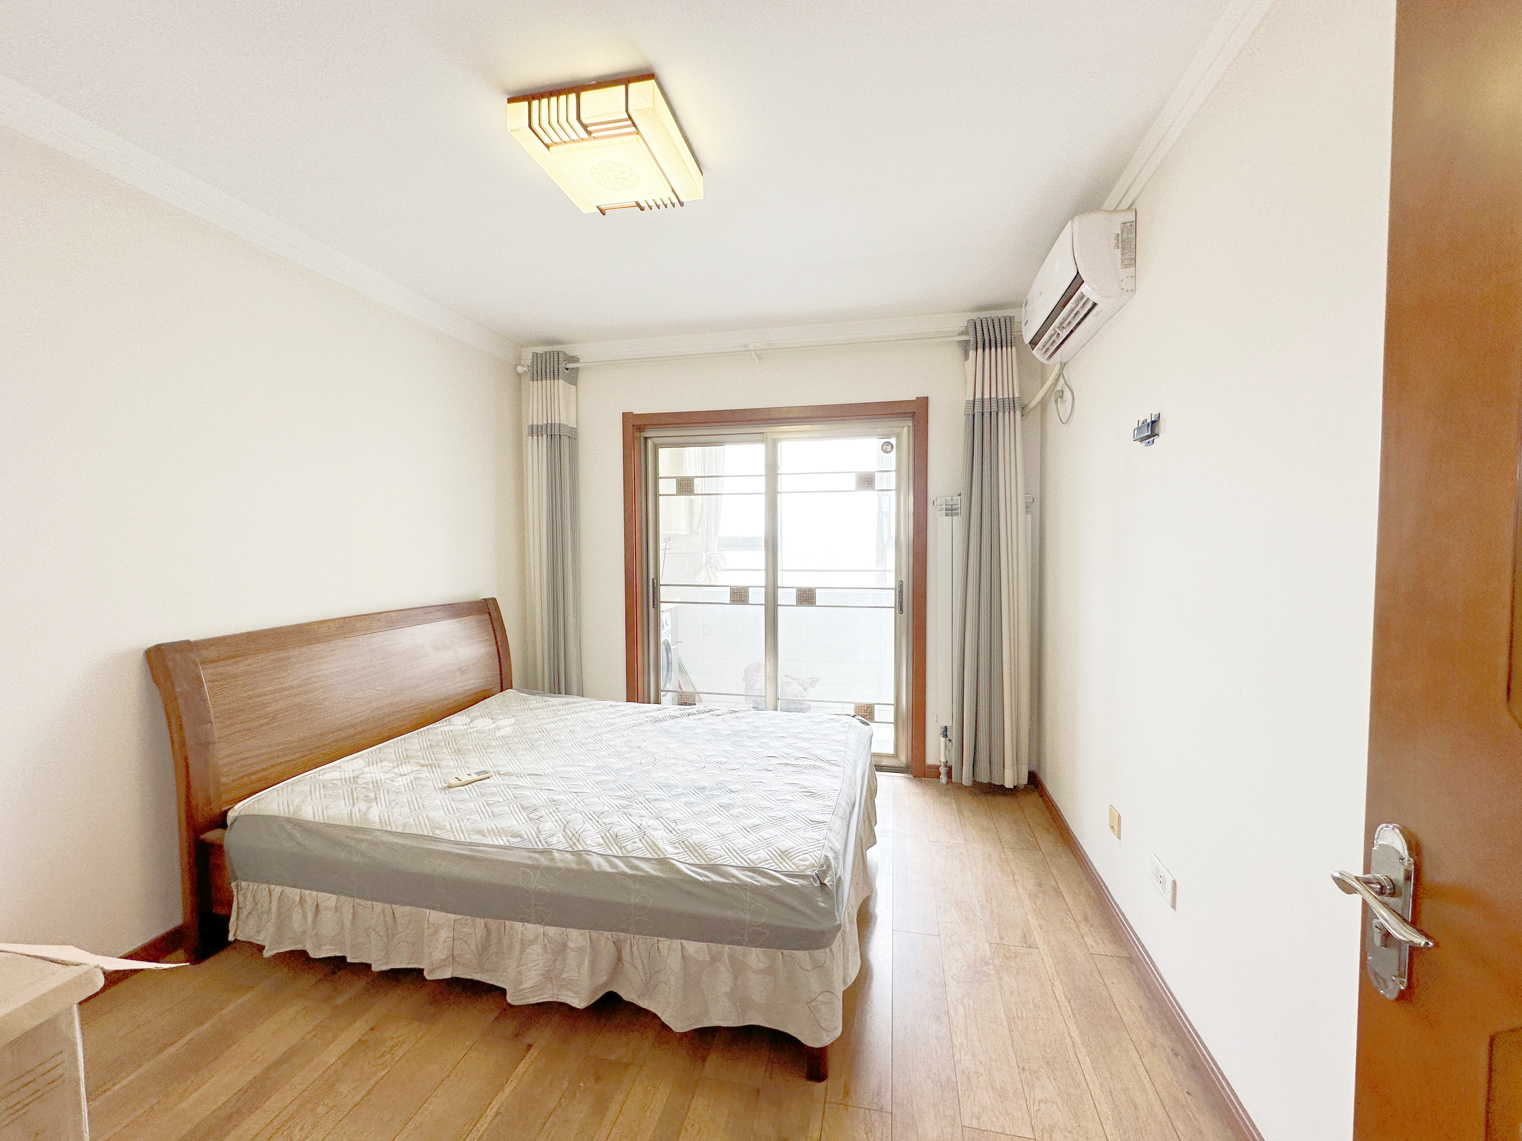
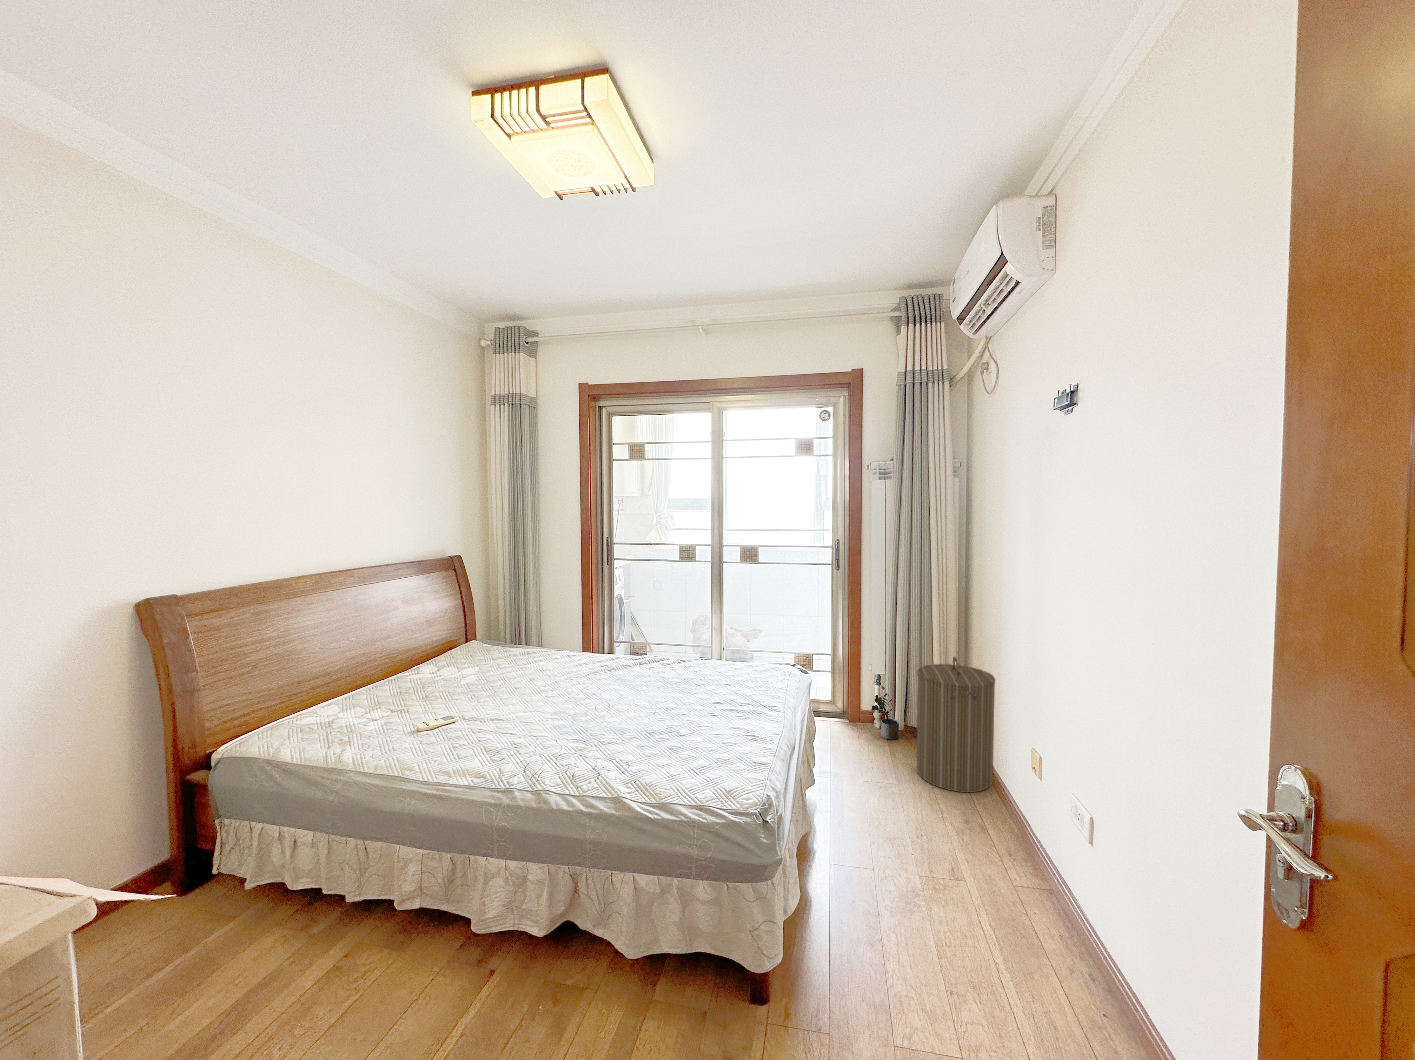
+ laundry hamper (955, 716)
+ potted plant (886, 715)
